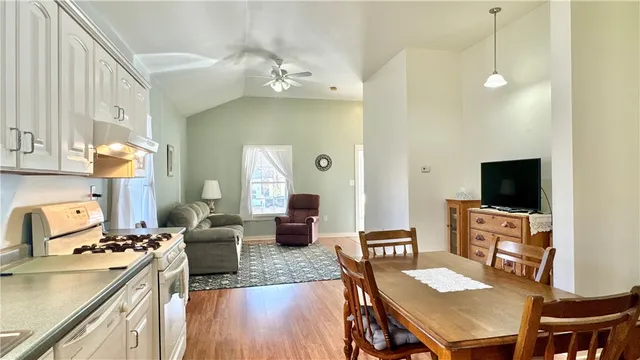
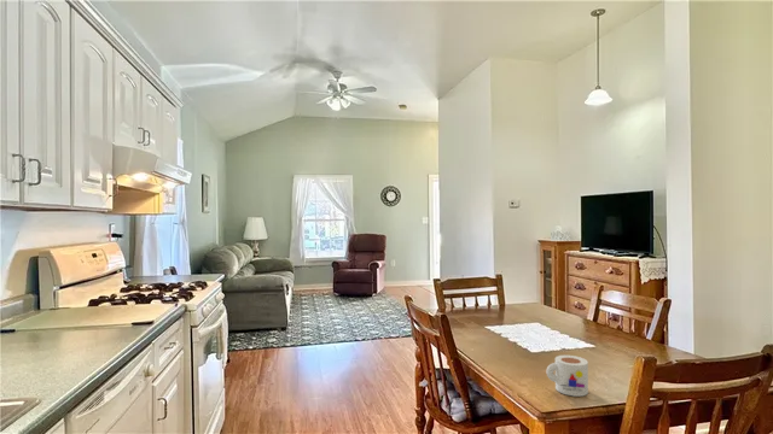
+ mug (566, 374)
